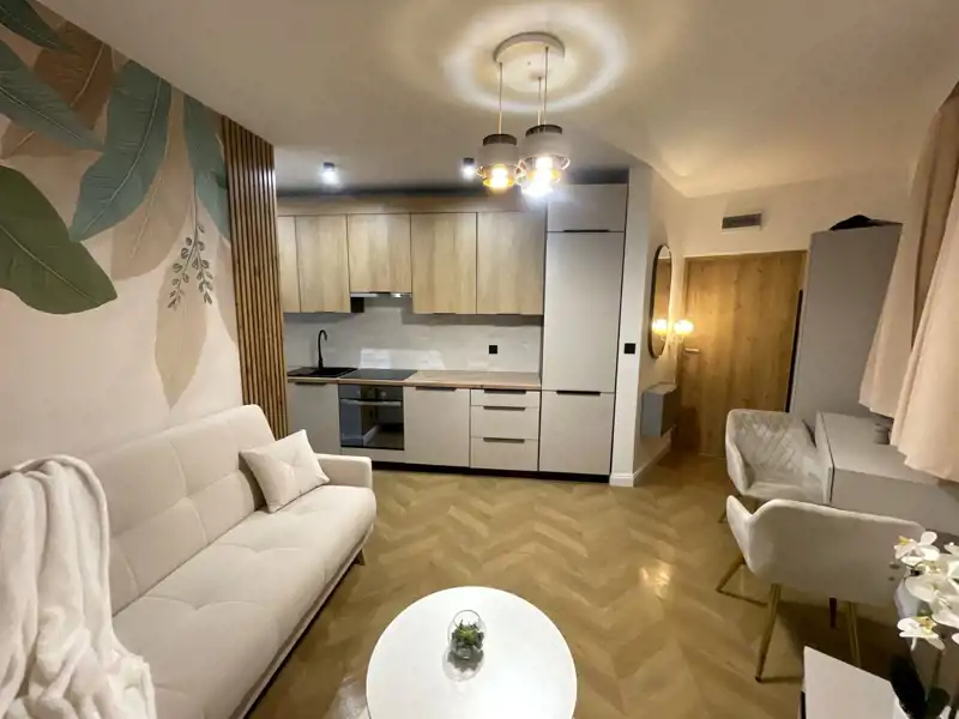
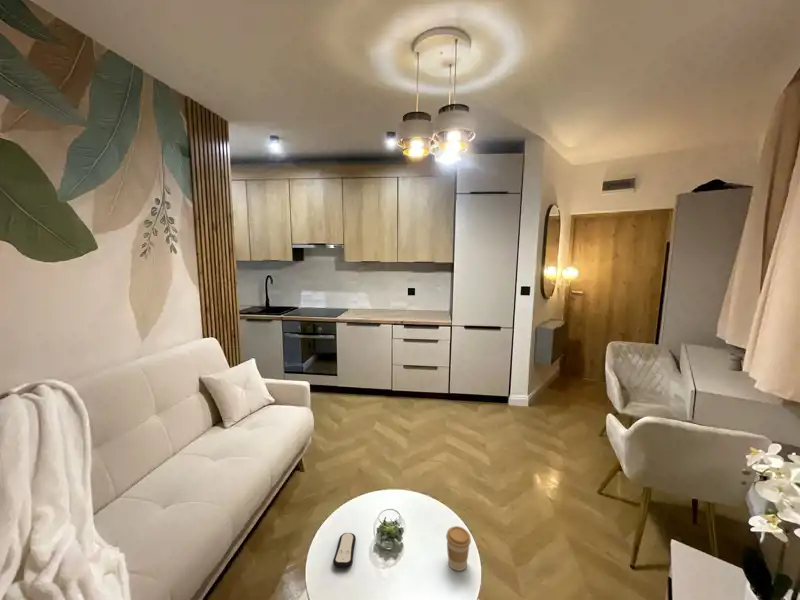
+ coffee cup (458, 547)
+ remote control (345, 549)
